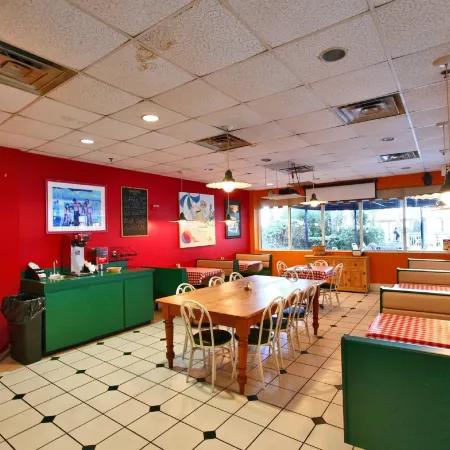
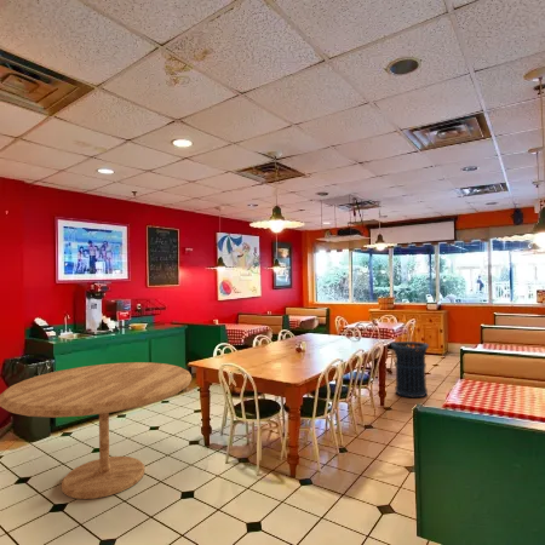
+ trash can (409, 368)
+ dining table (104, 428)
